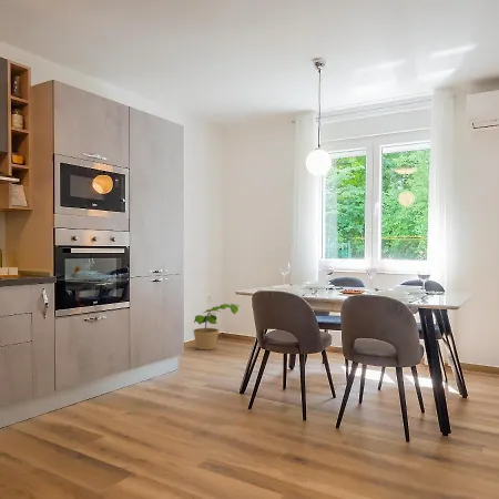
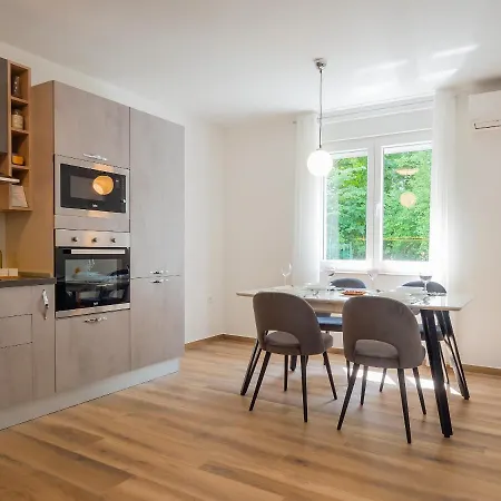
- potted plant (214, 328)
